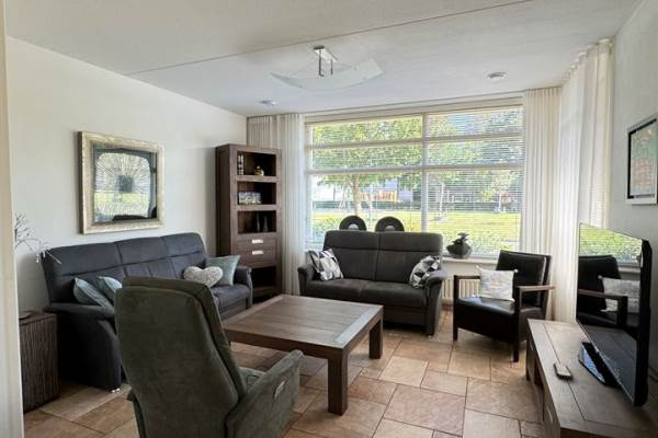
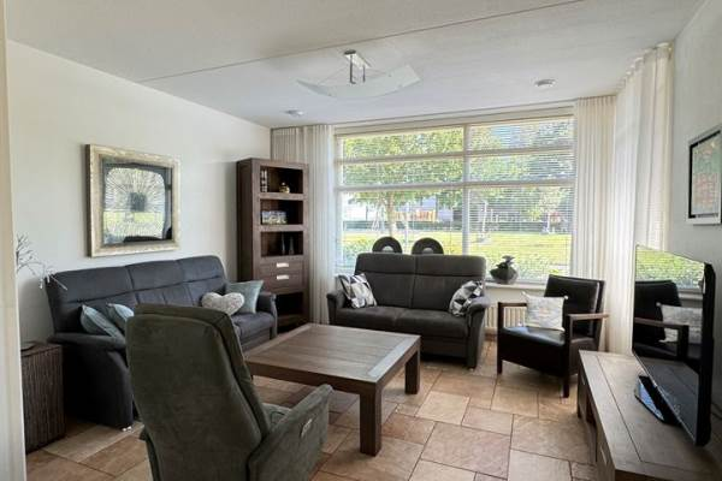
- remote control (561, 370)
